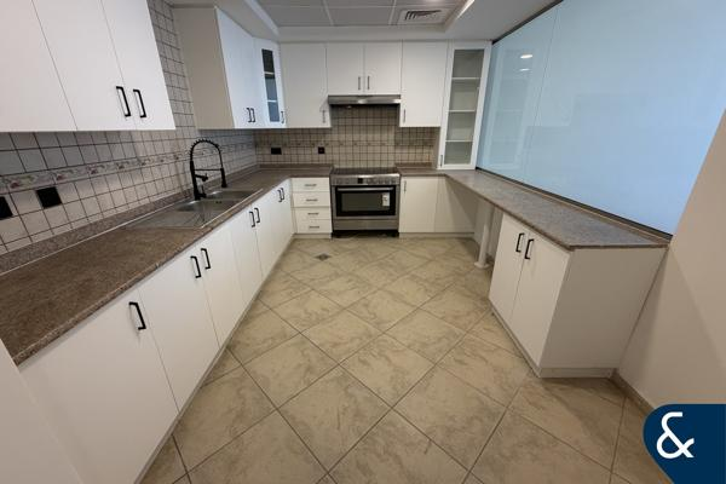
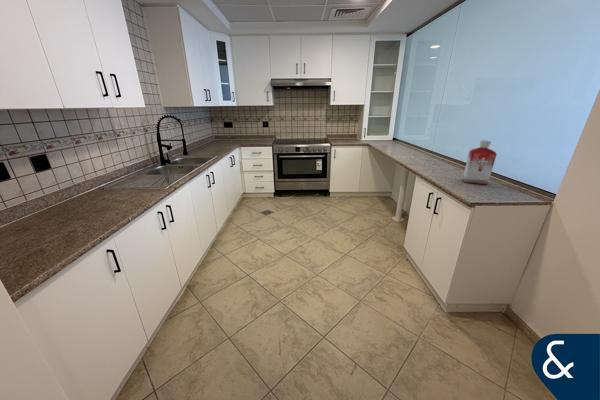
+ bottle (480, 162)
